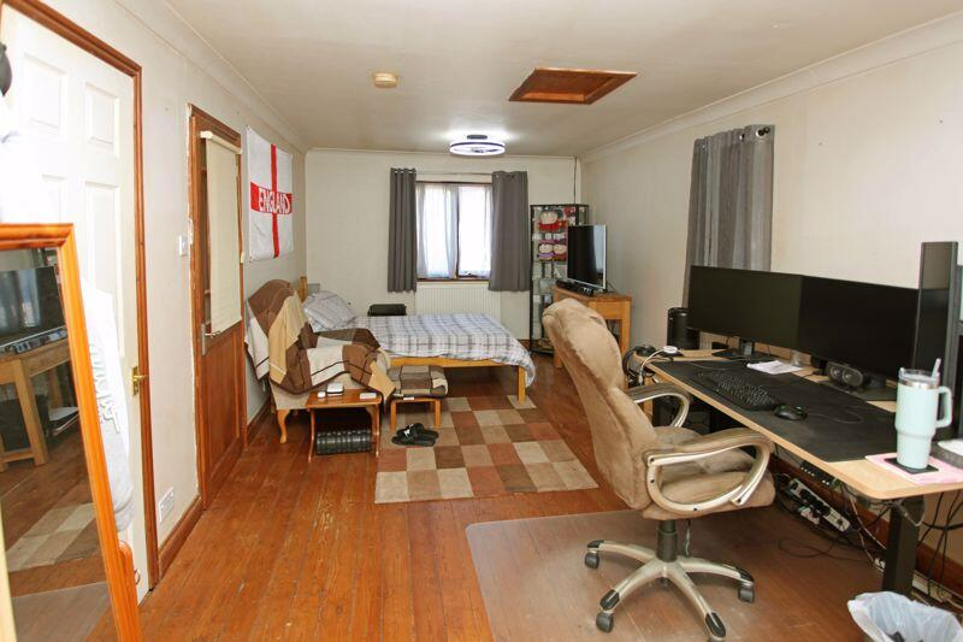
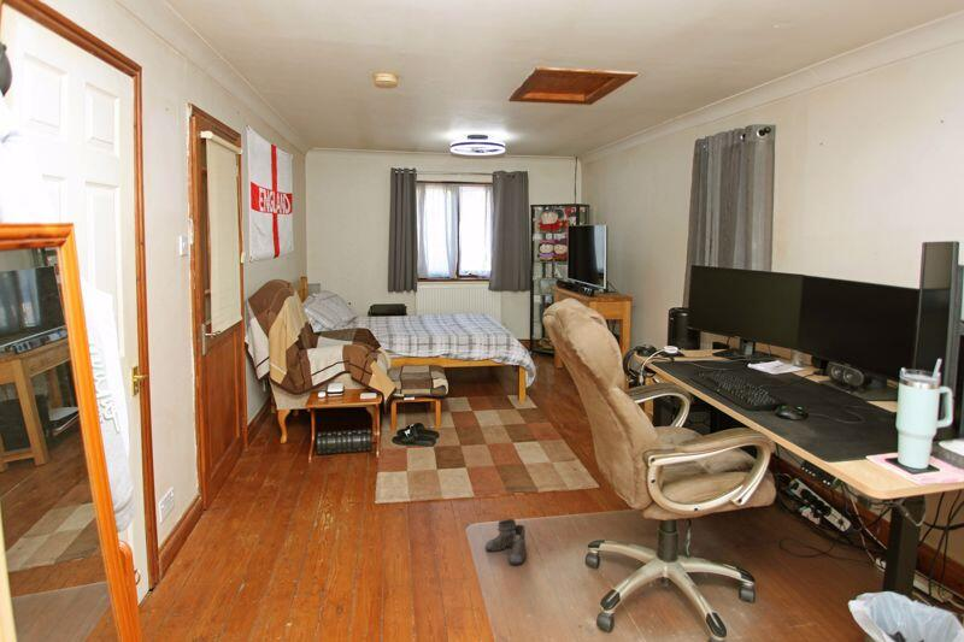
+ boots (507, 538)
